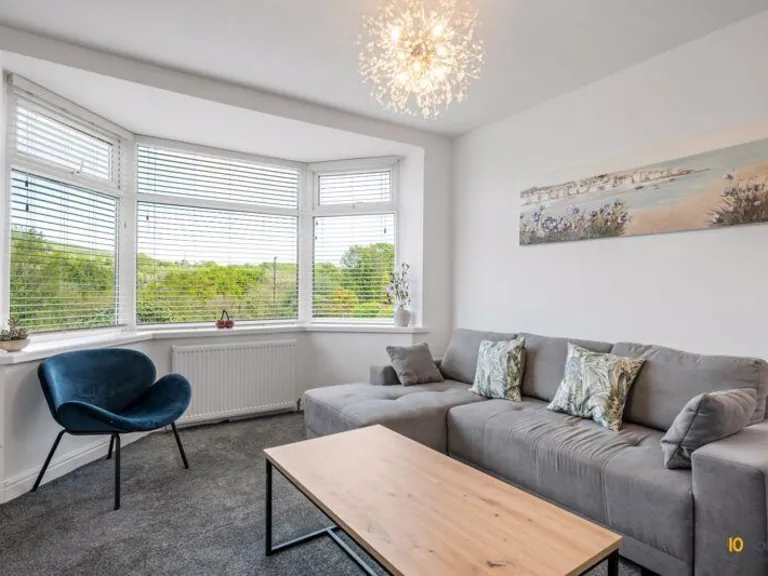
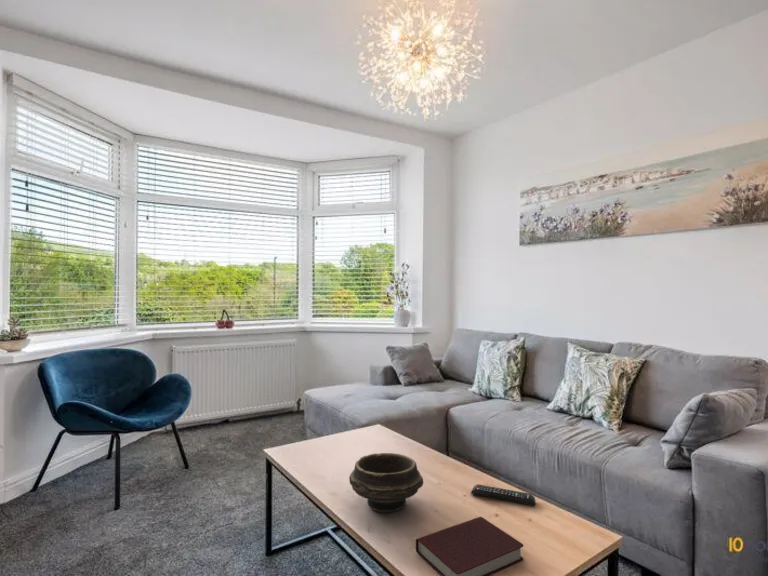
+ remote control (502, 494)
+ bowl (386, 483)
+ book (469, 548)
